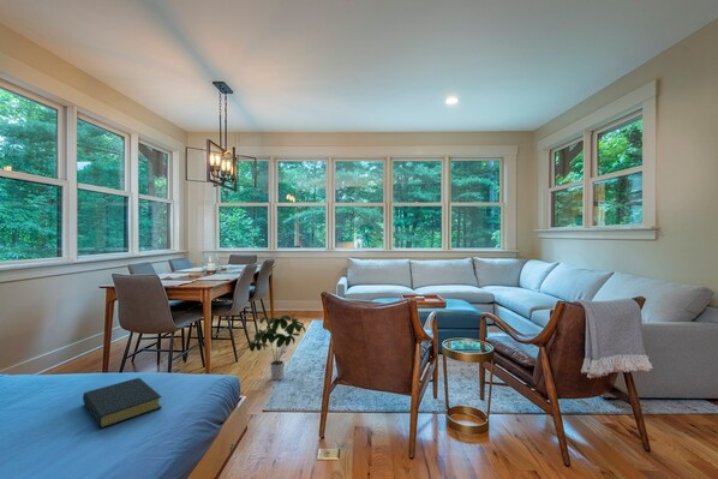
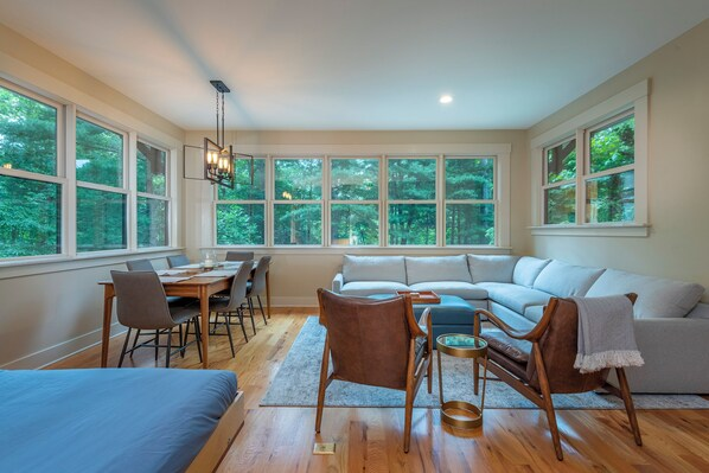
- potted plant (276, 346)
- hardback book (121, 400)
